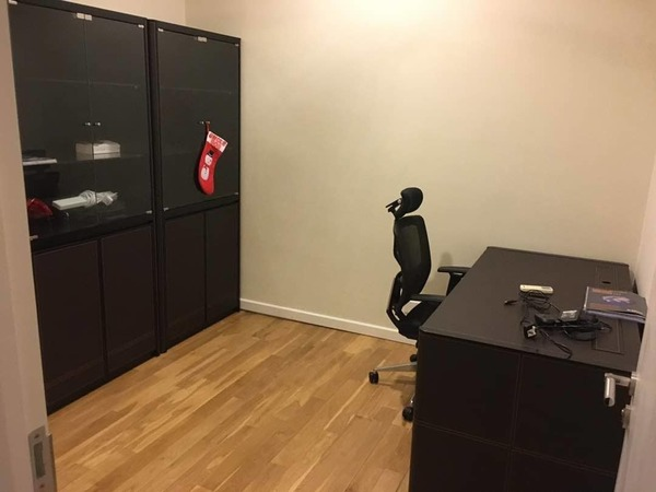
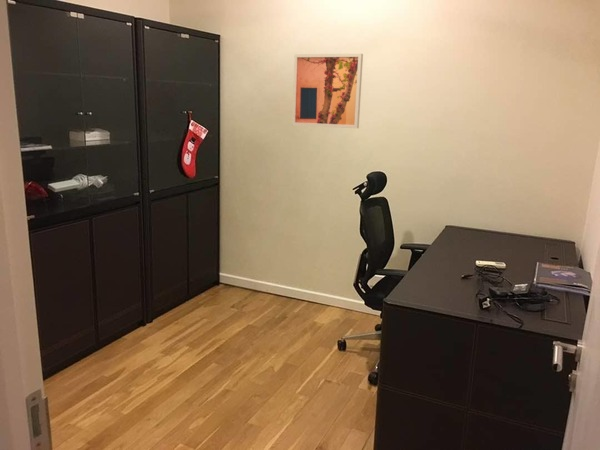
+ wall art (326, 90)
